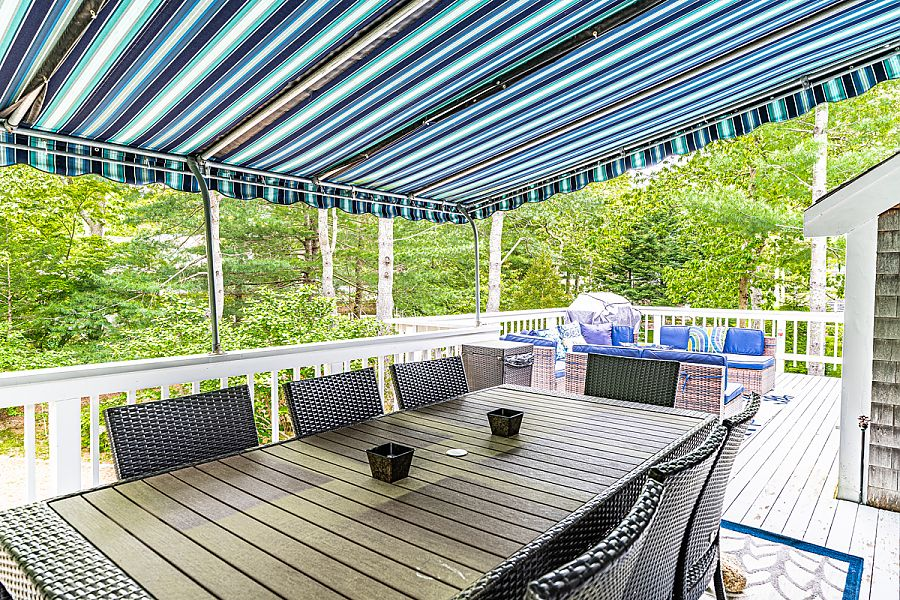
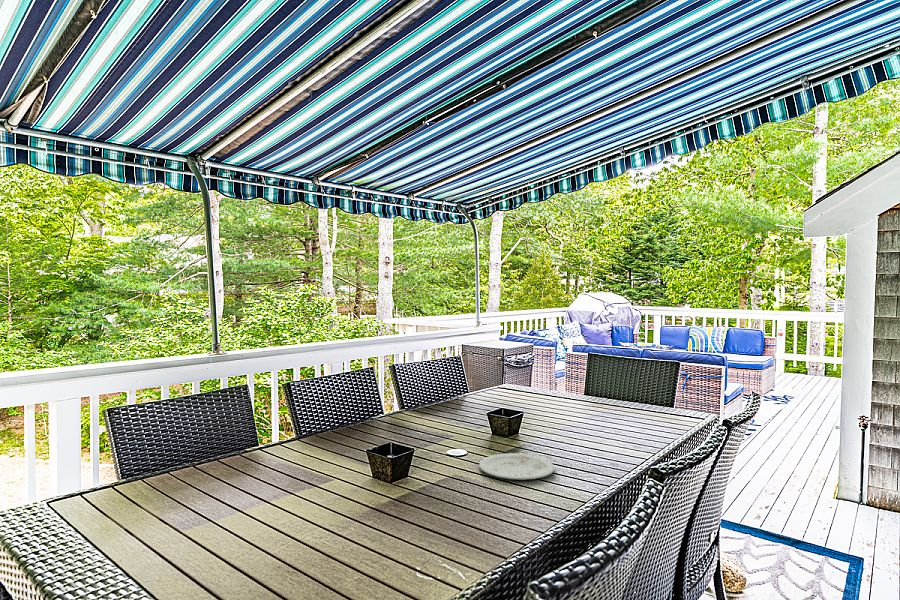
+ plate (516, 466)
